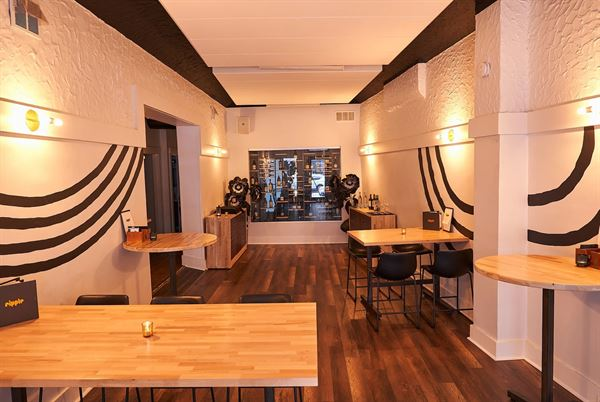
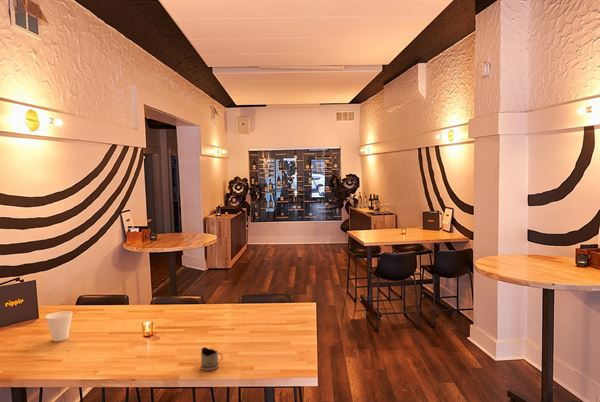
+ tea glass holder (212, 358)
+ cup (59, 326)
